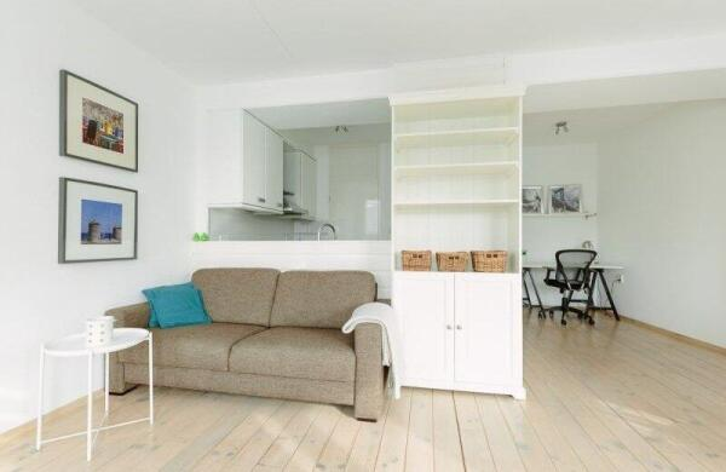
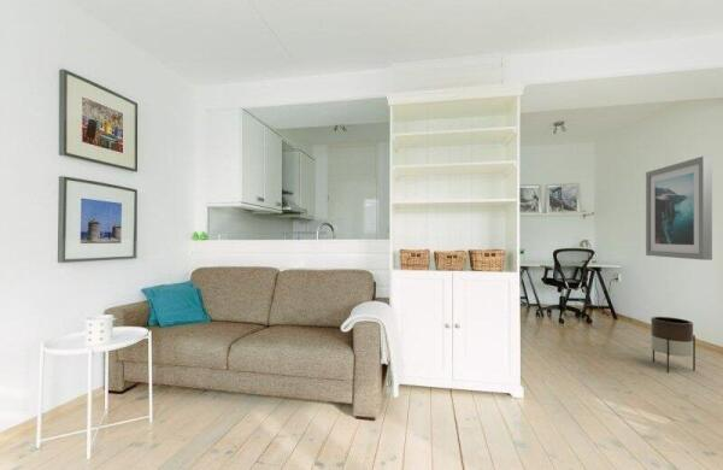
+ wall art (675, 211)
+ planter (672, 343)
